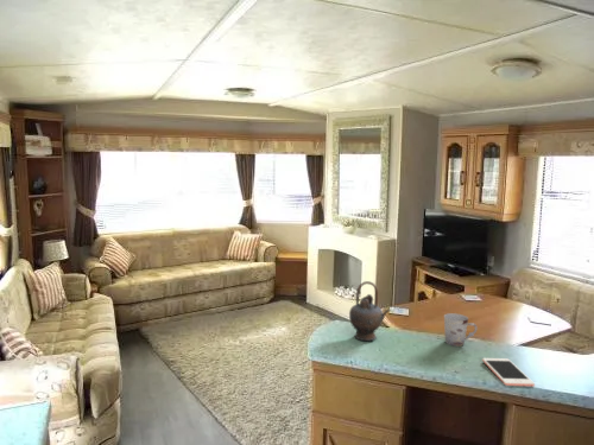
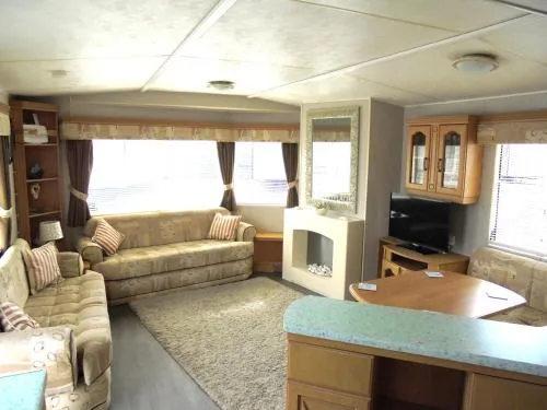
- teapot (369, 310)
- cell phone (506, 370)
- cup (460, 330)
